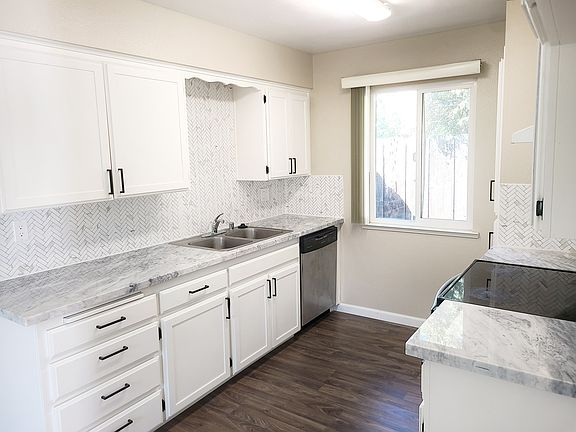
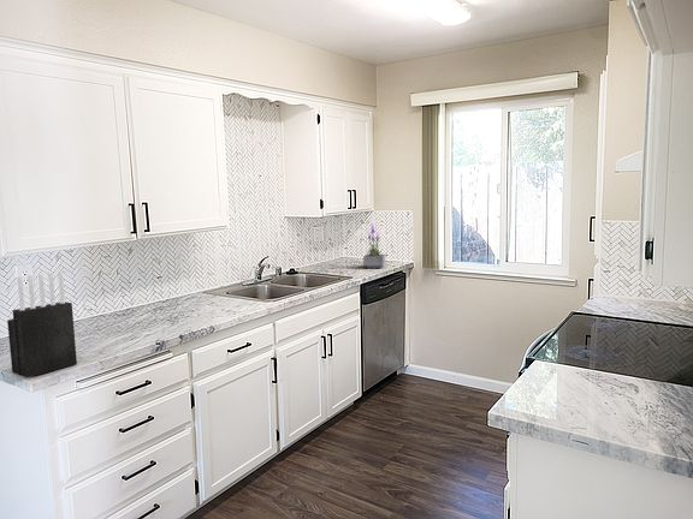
+ potted plant (373, 244)
+ knife block (38, 321)
